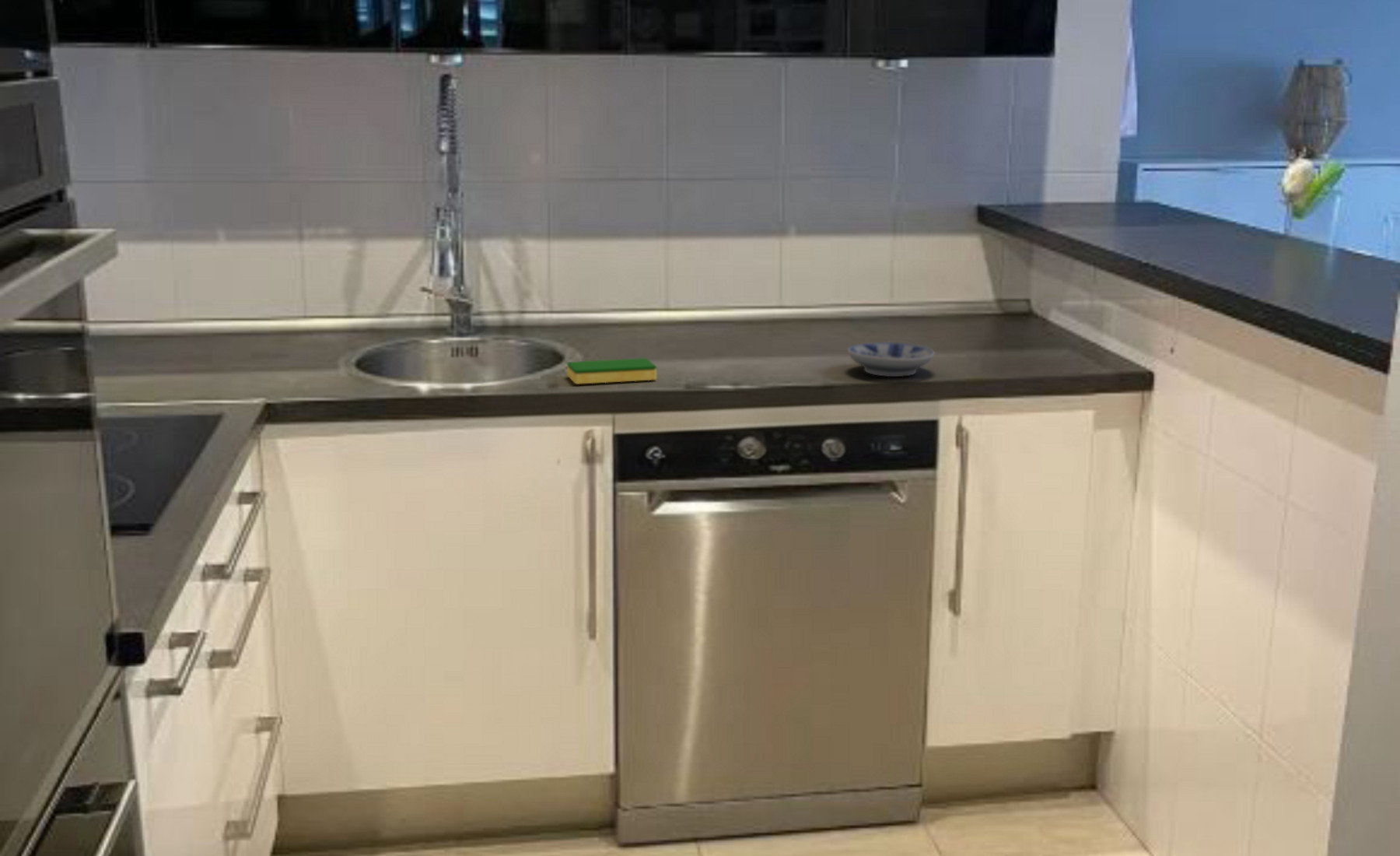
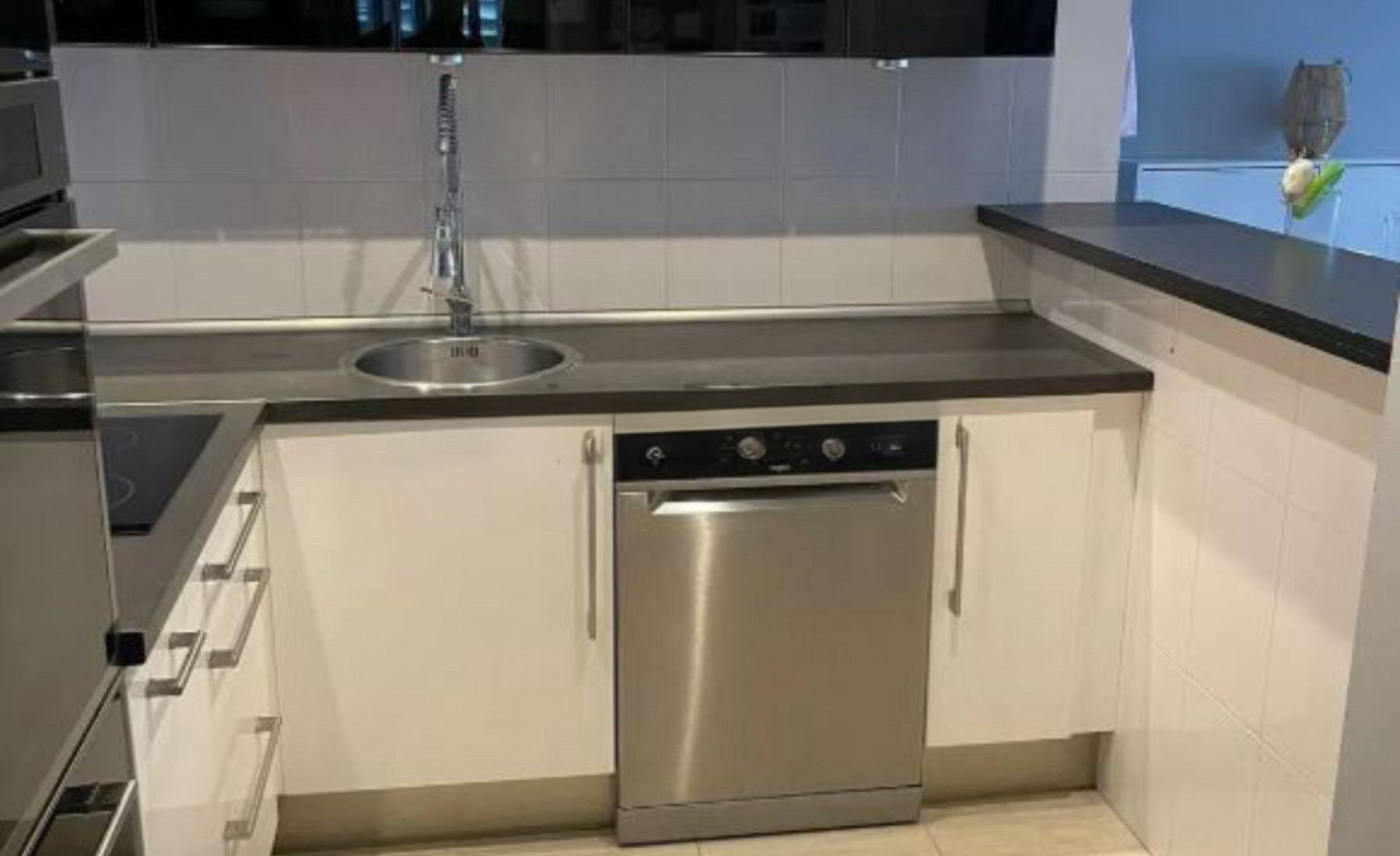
- dish sponge (611, 370)
- bowl (891, 360)
